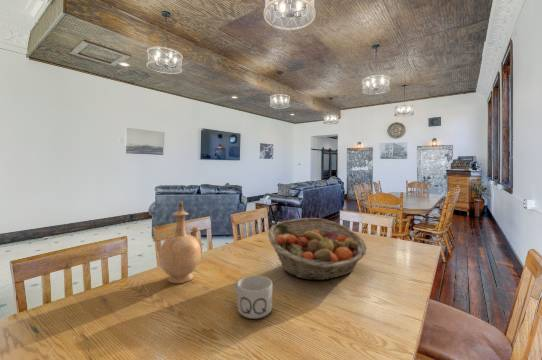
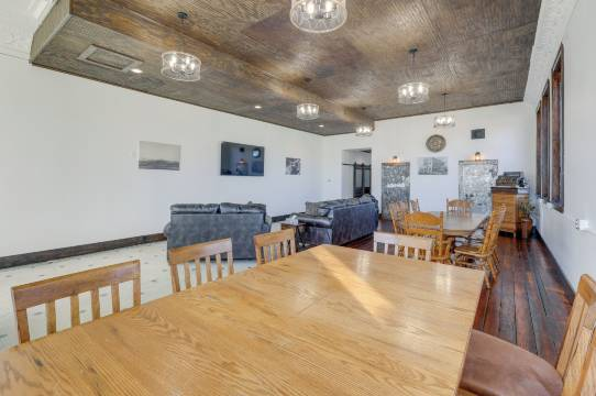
- fruit basket (316, 245)
- vase (180, 240)
- mug (250, 294)
